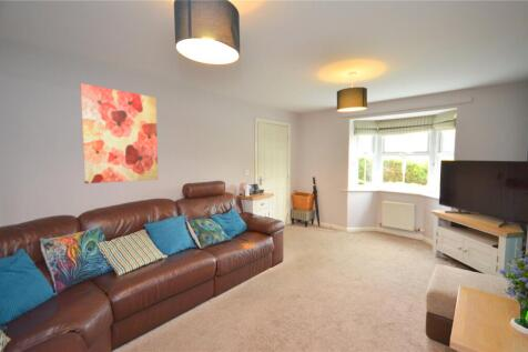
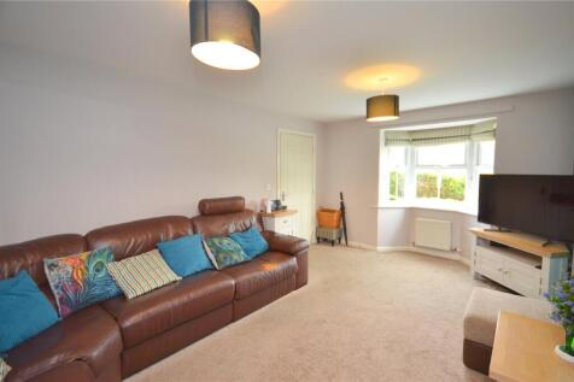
- wall art (123, 137)
